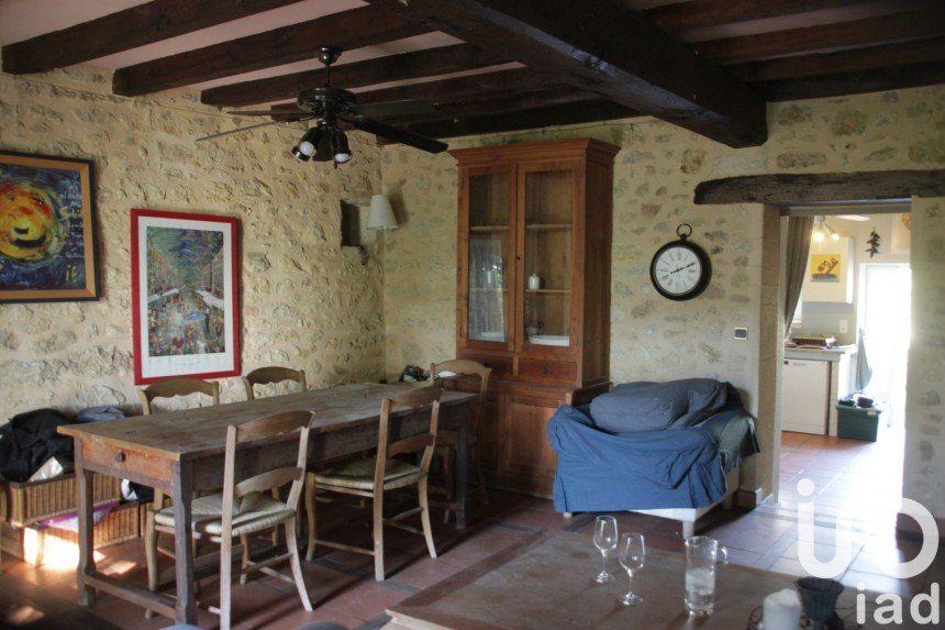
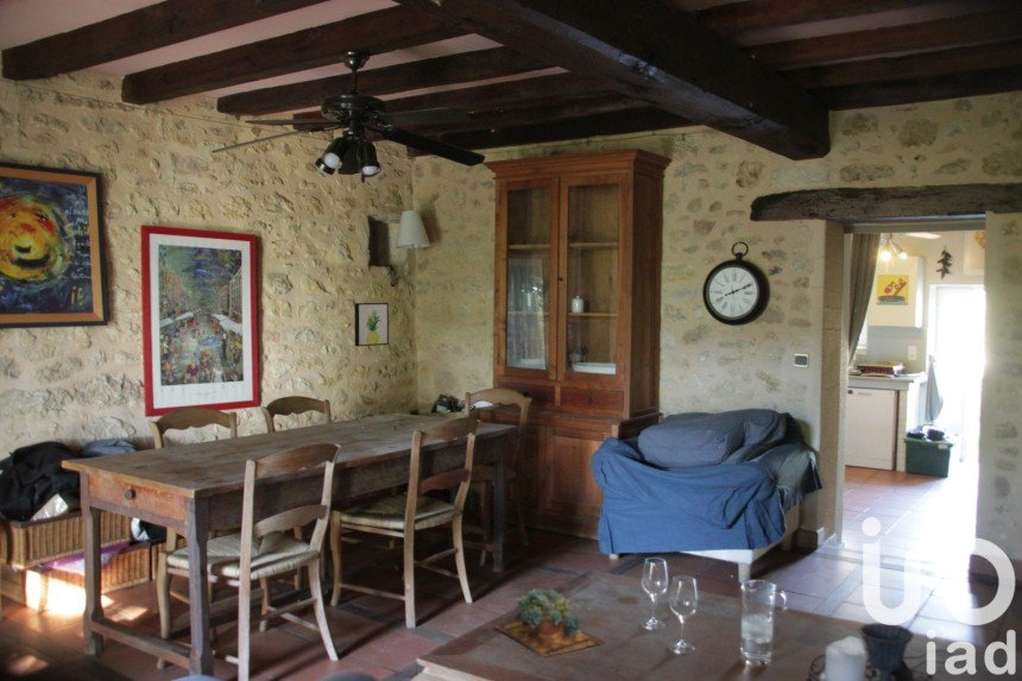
+ succulent plant (548, 611)
+ wall art (372, 323)
